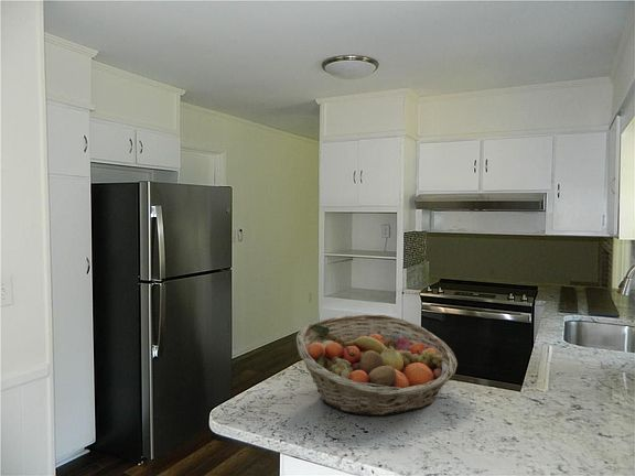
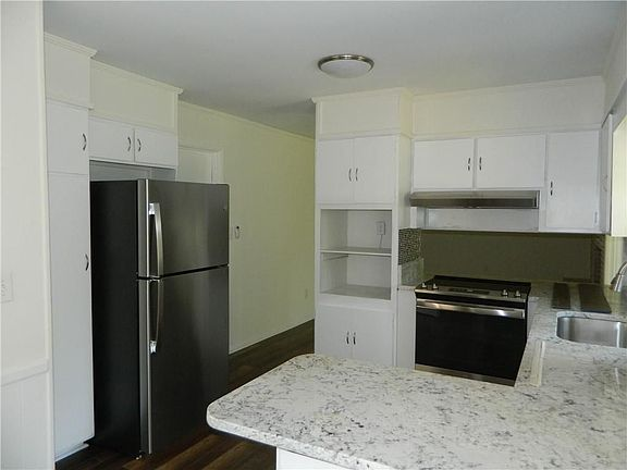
- fruit basket (376, 360)
